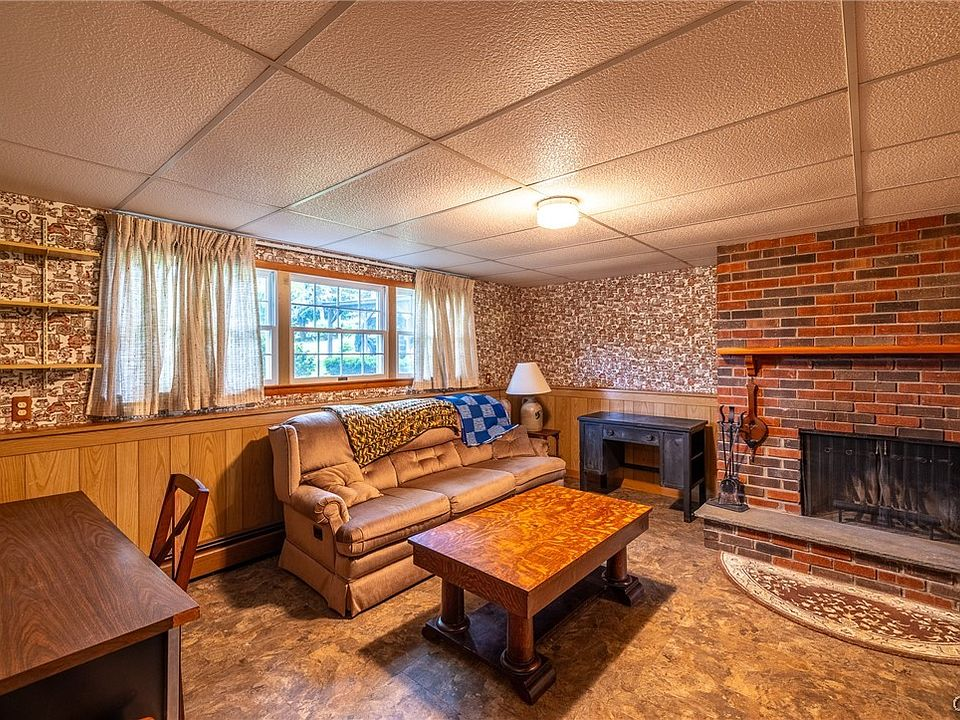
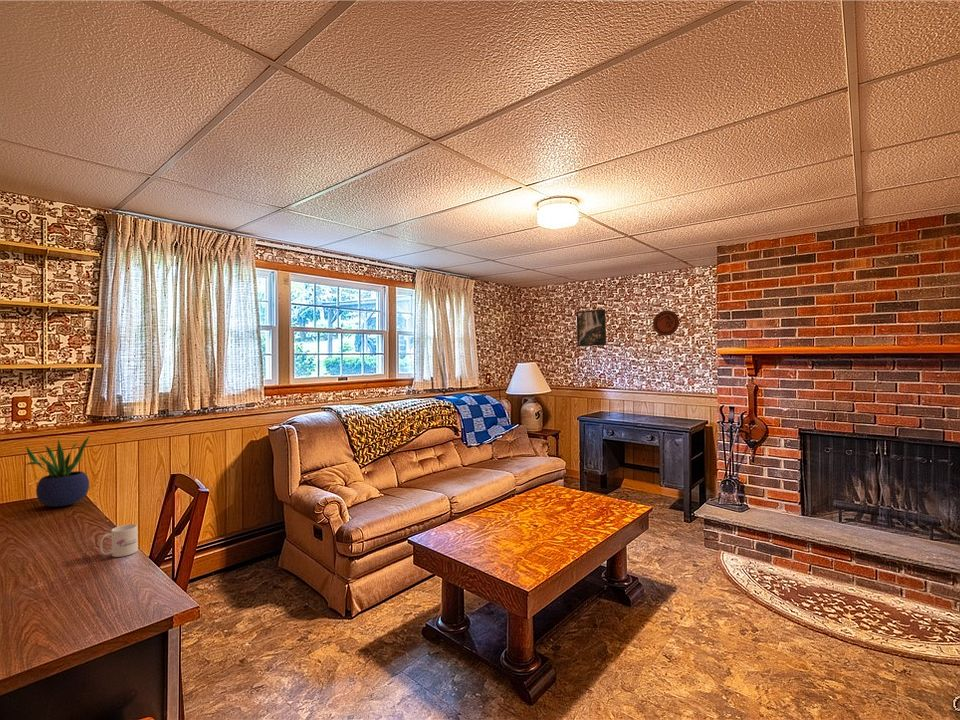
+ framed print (591, 328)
+ decorative plate (666, 323)
+ mug (119, 541)
+ potted plant (62, 472)
